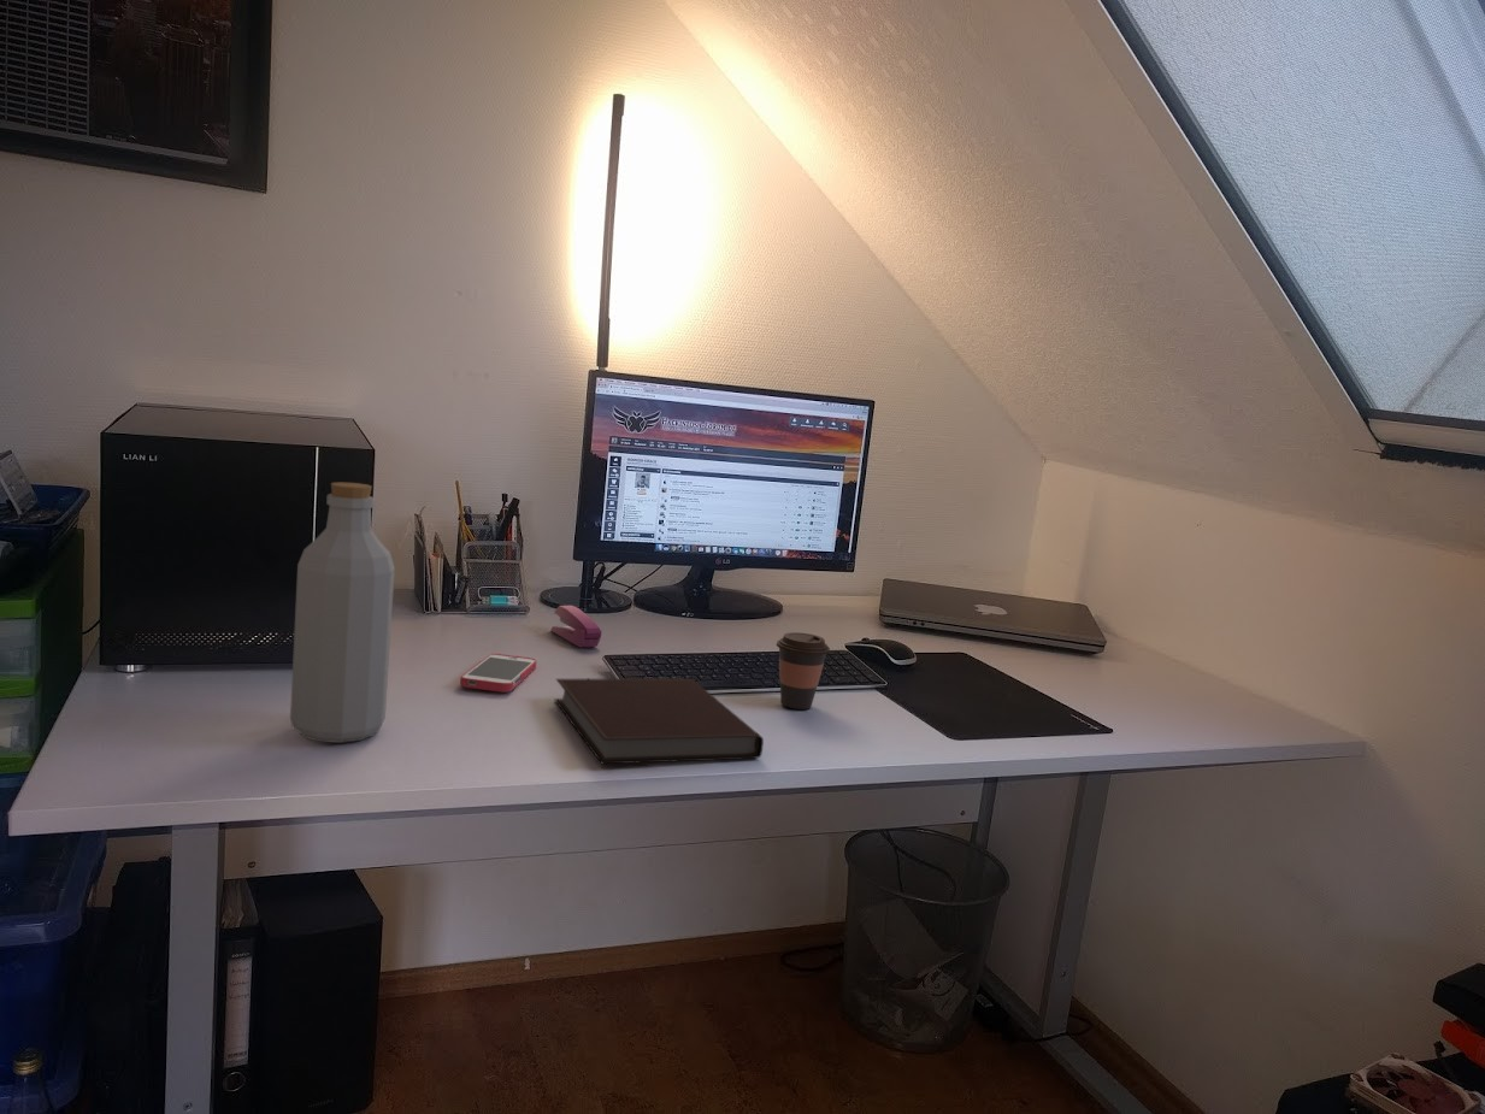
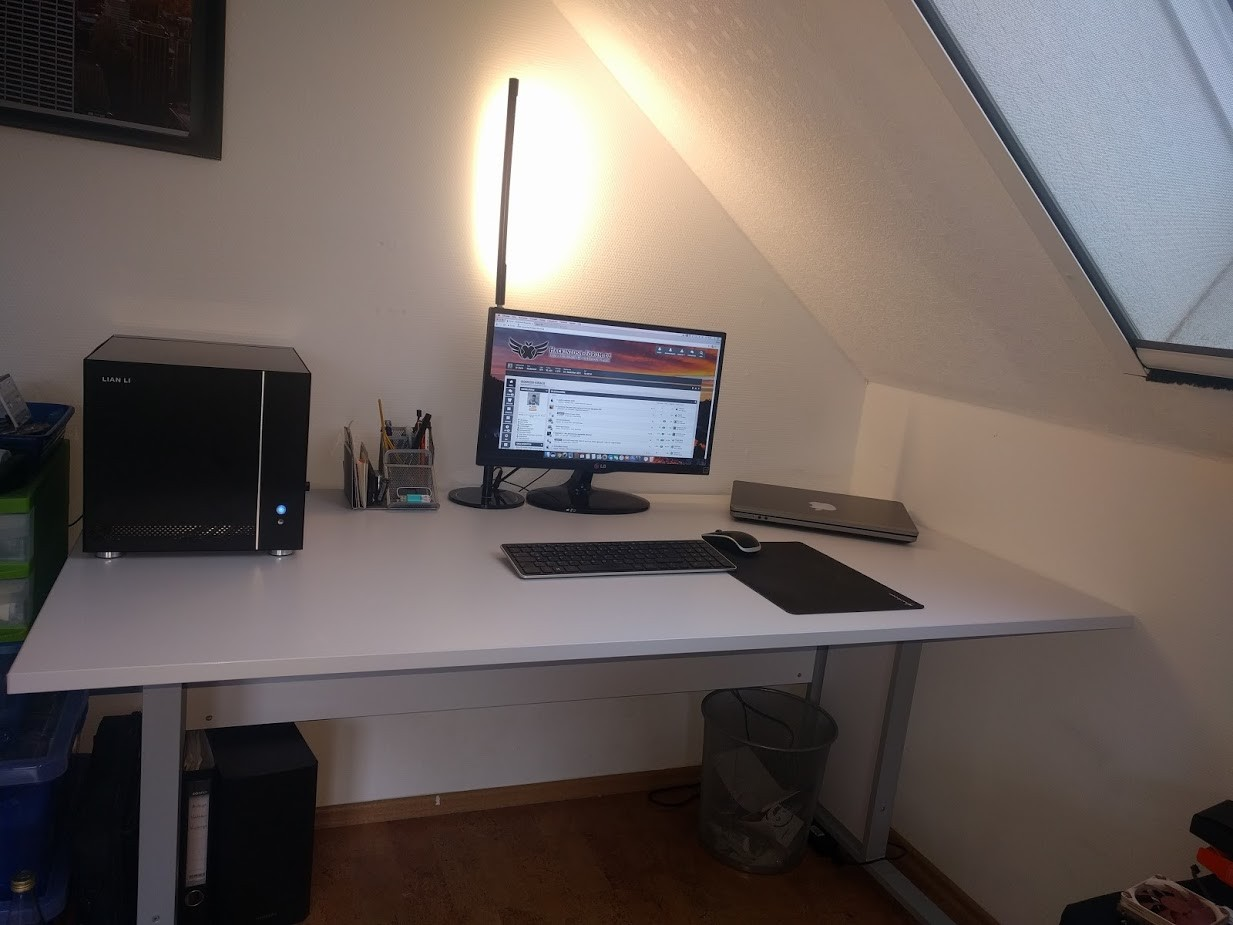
- bottle (344, 609)
- coffee cup (800, 671)
- smartphone (499, 671)
- notebook (653, 717)
- stapler (576, 625)
